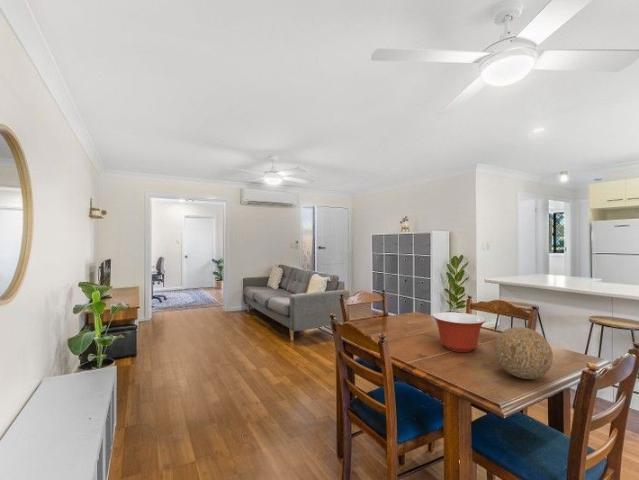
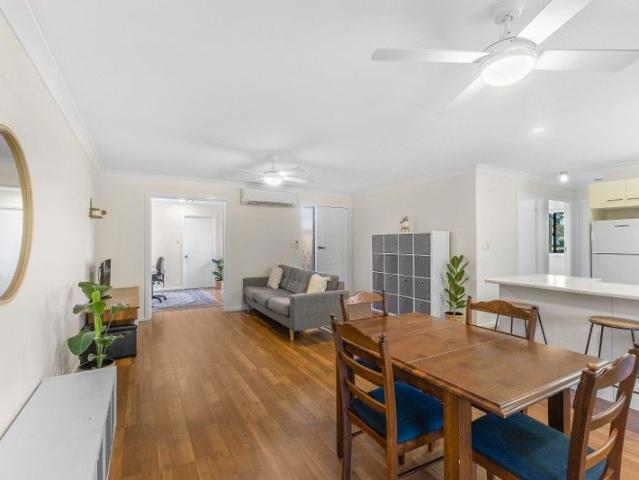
- mixing bowl (458, 332)
- decorative ball (522, 352)
